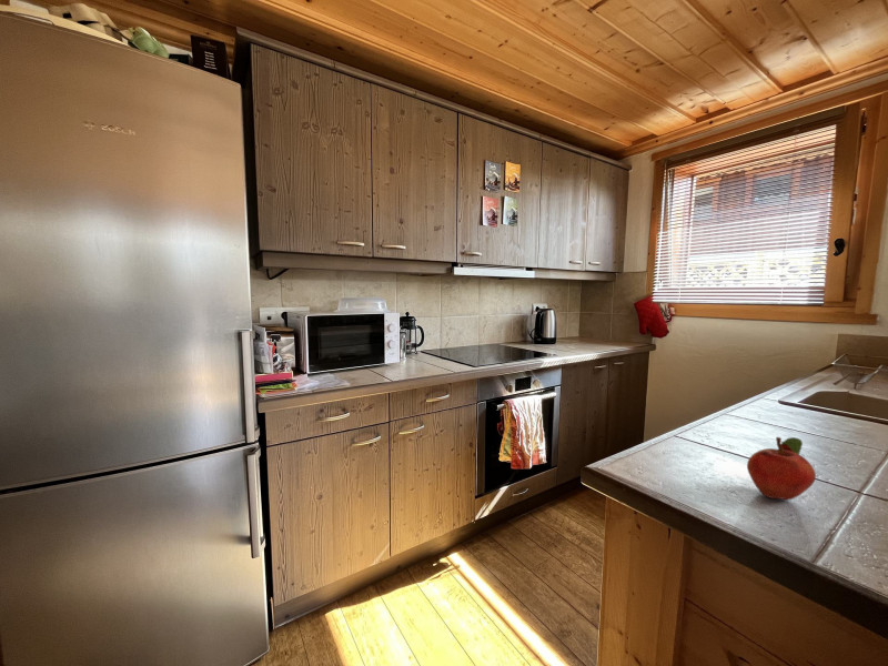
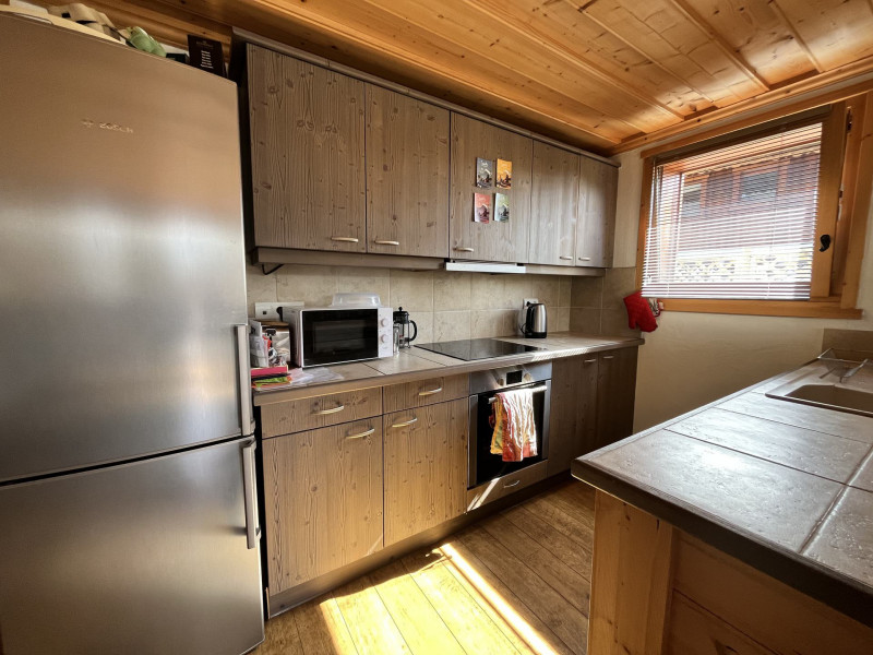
- fruit (781, 466)
